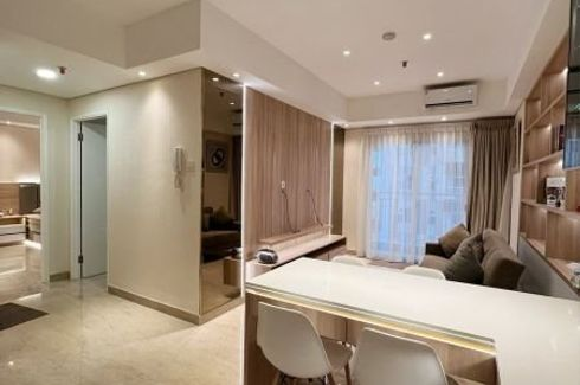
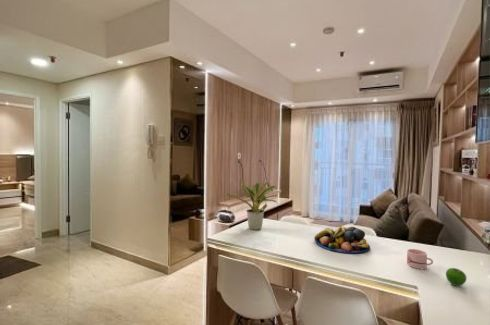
+ fruit bowl (341, 235)
+ mug (419, 259)
+ apple (455, 277)
+ potted plant (255, 205)
